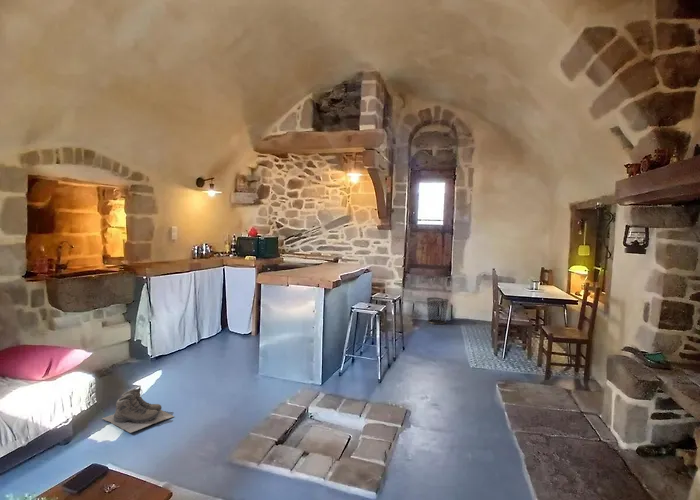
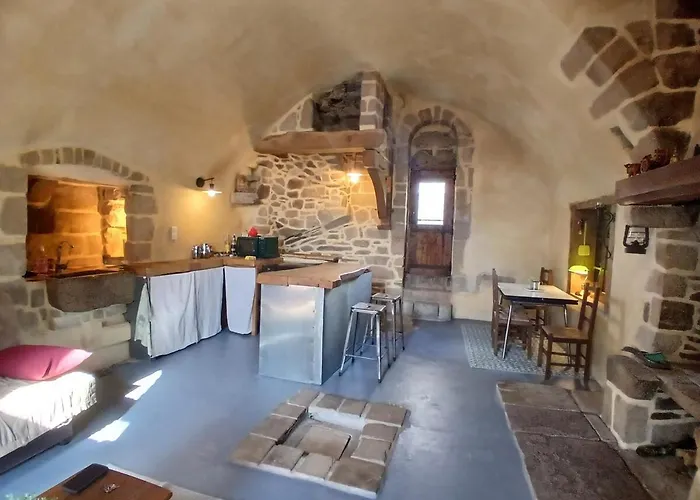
- trash can (437, 310)
- boots (138, 404)
